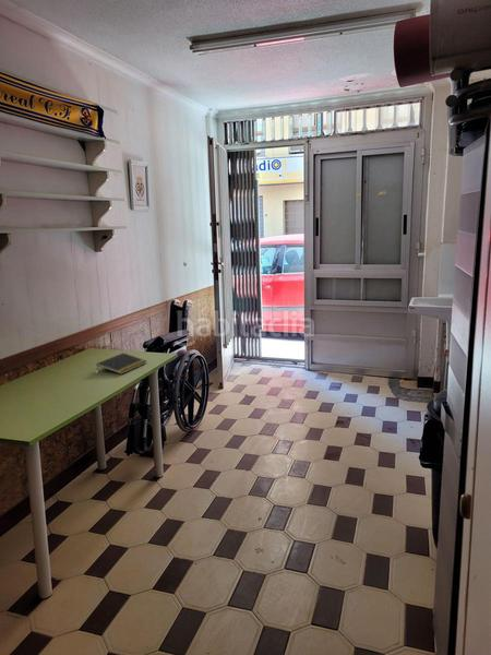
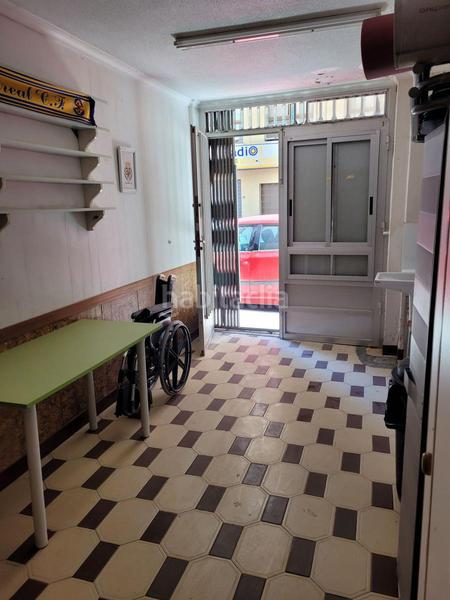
- notepad (122, 362)
